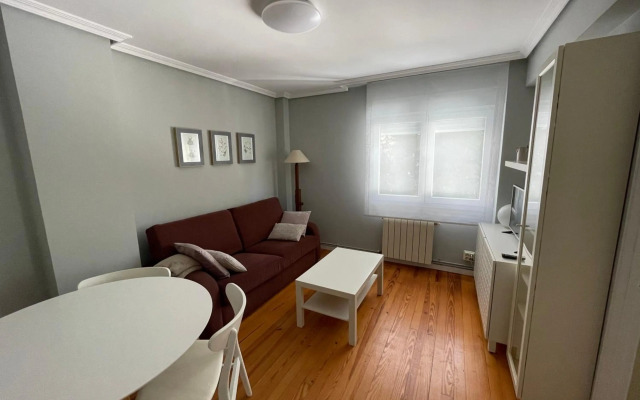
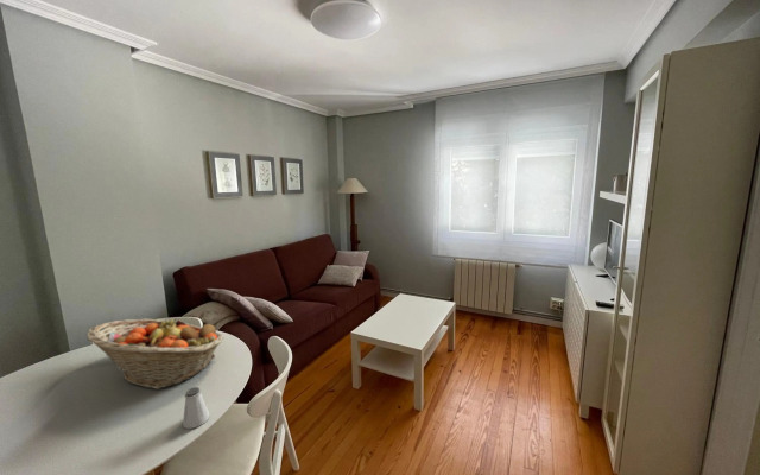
+ saltshaker (194, 405)
+ fruit basket (160, 343)
